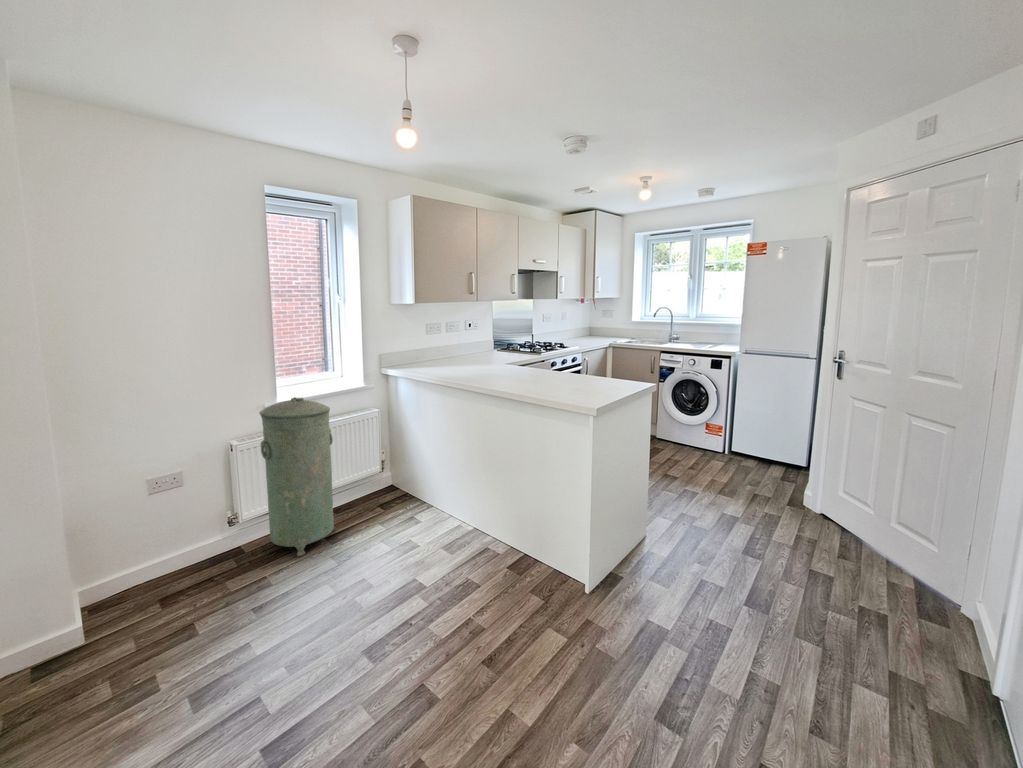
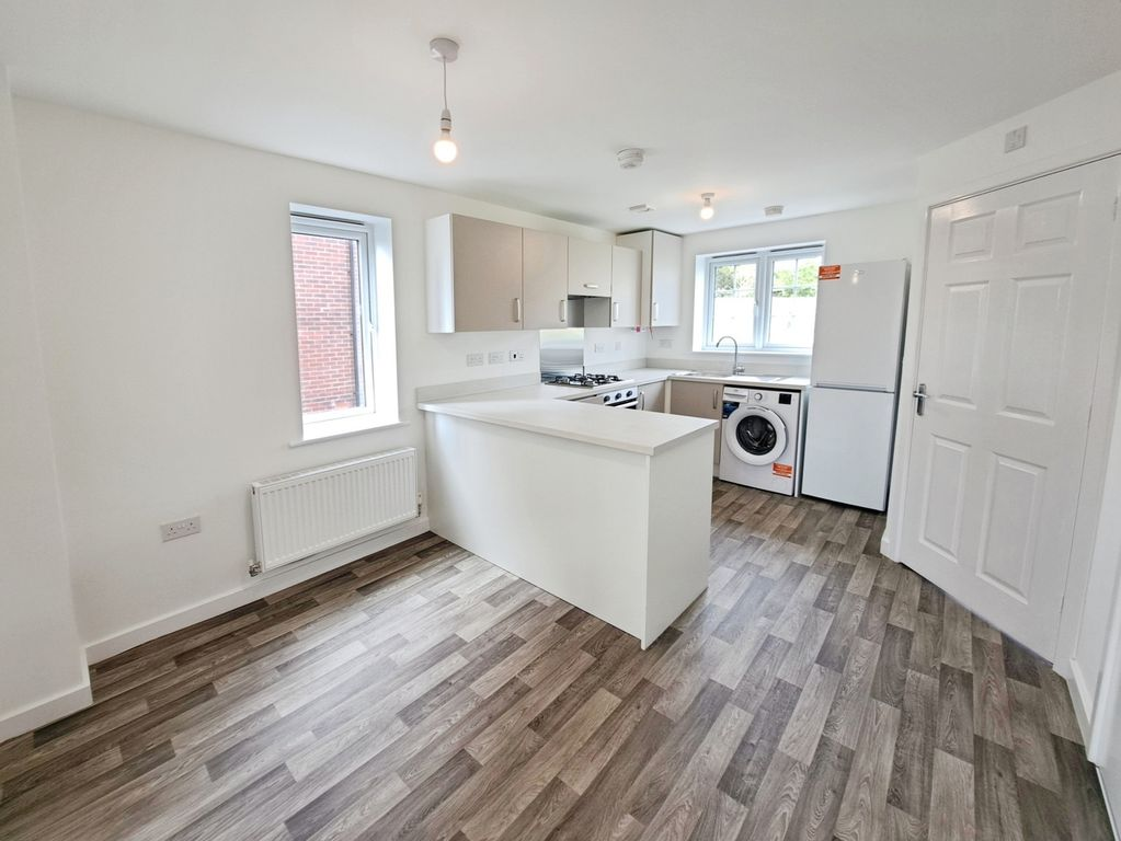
- trash can (299, 470)
